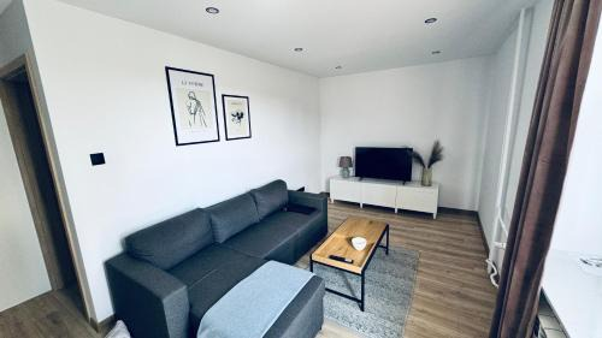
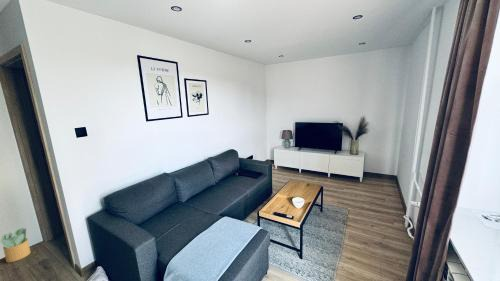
+ potted plant (14, 245)
